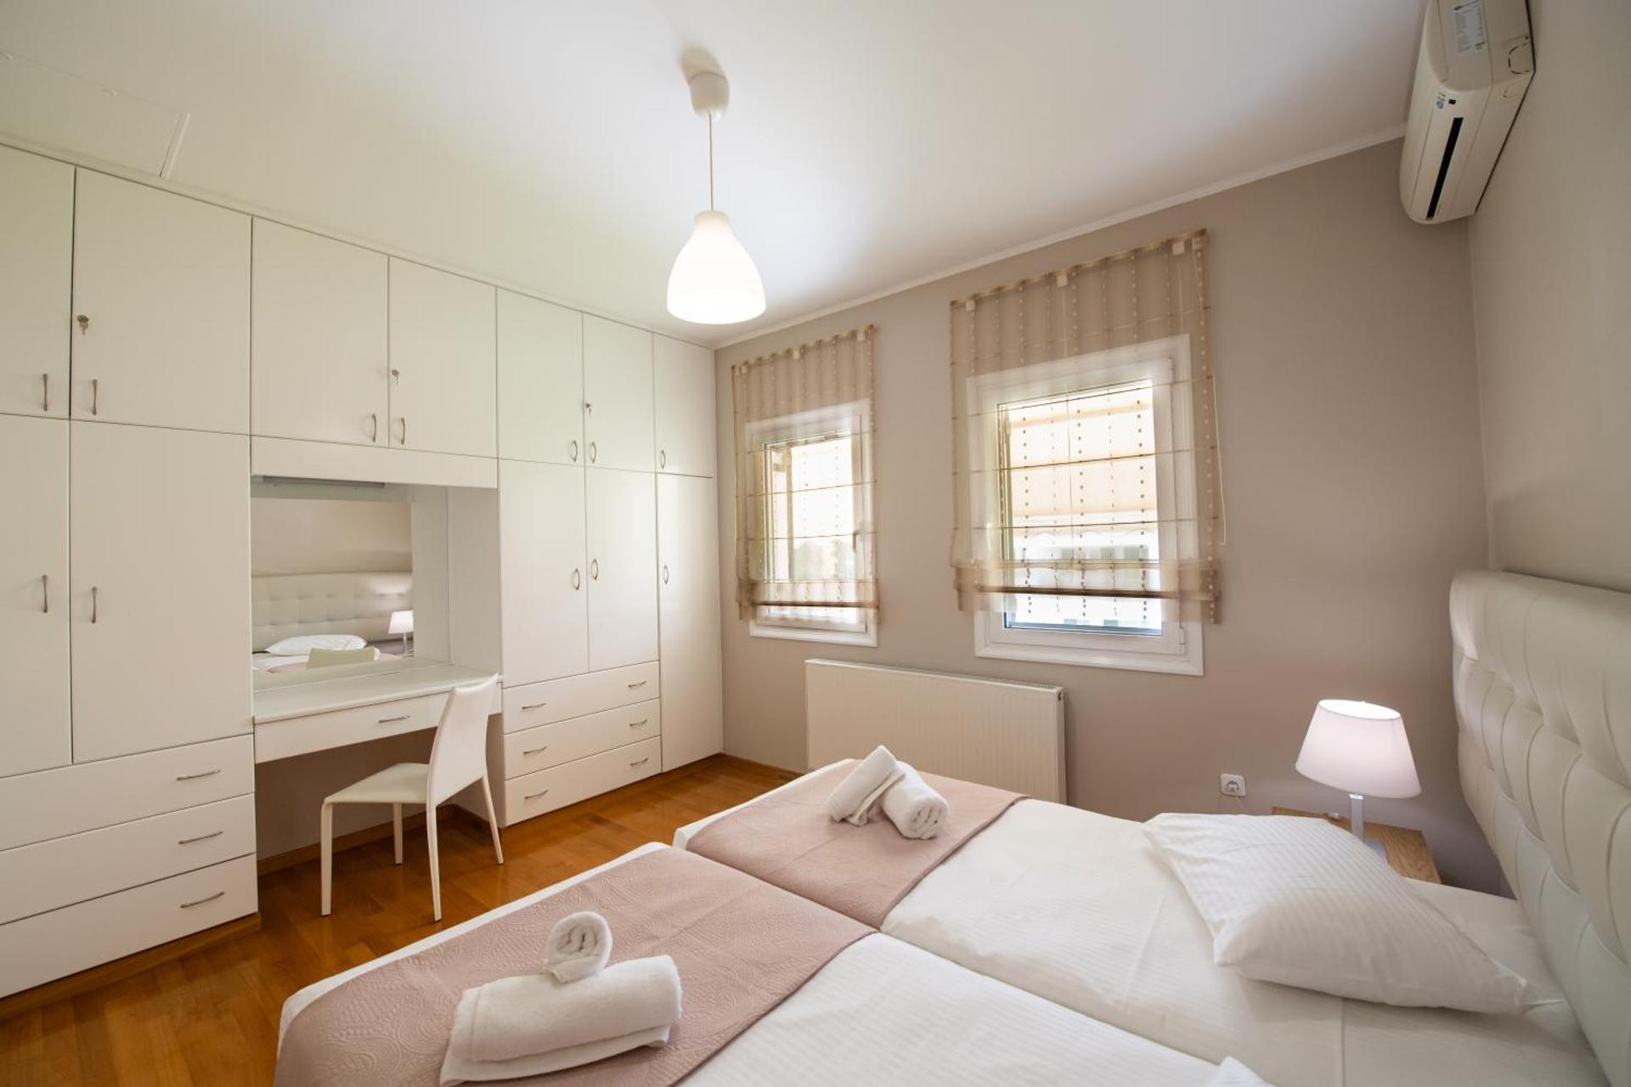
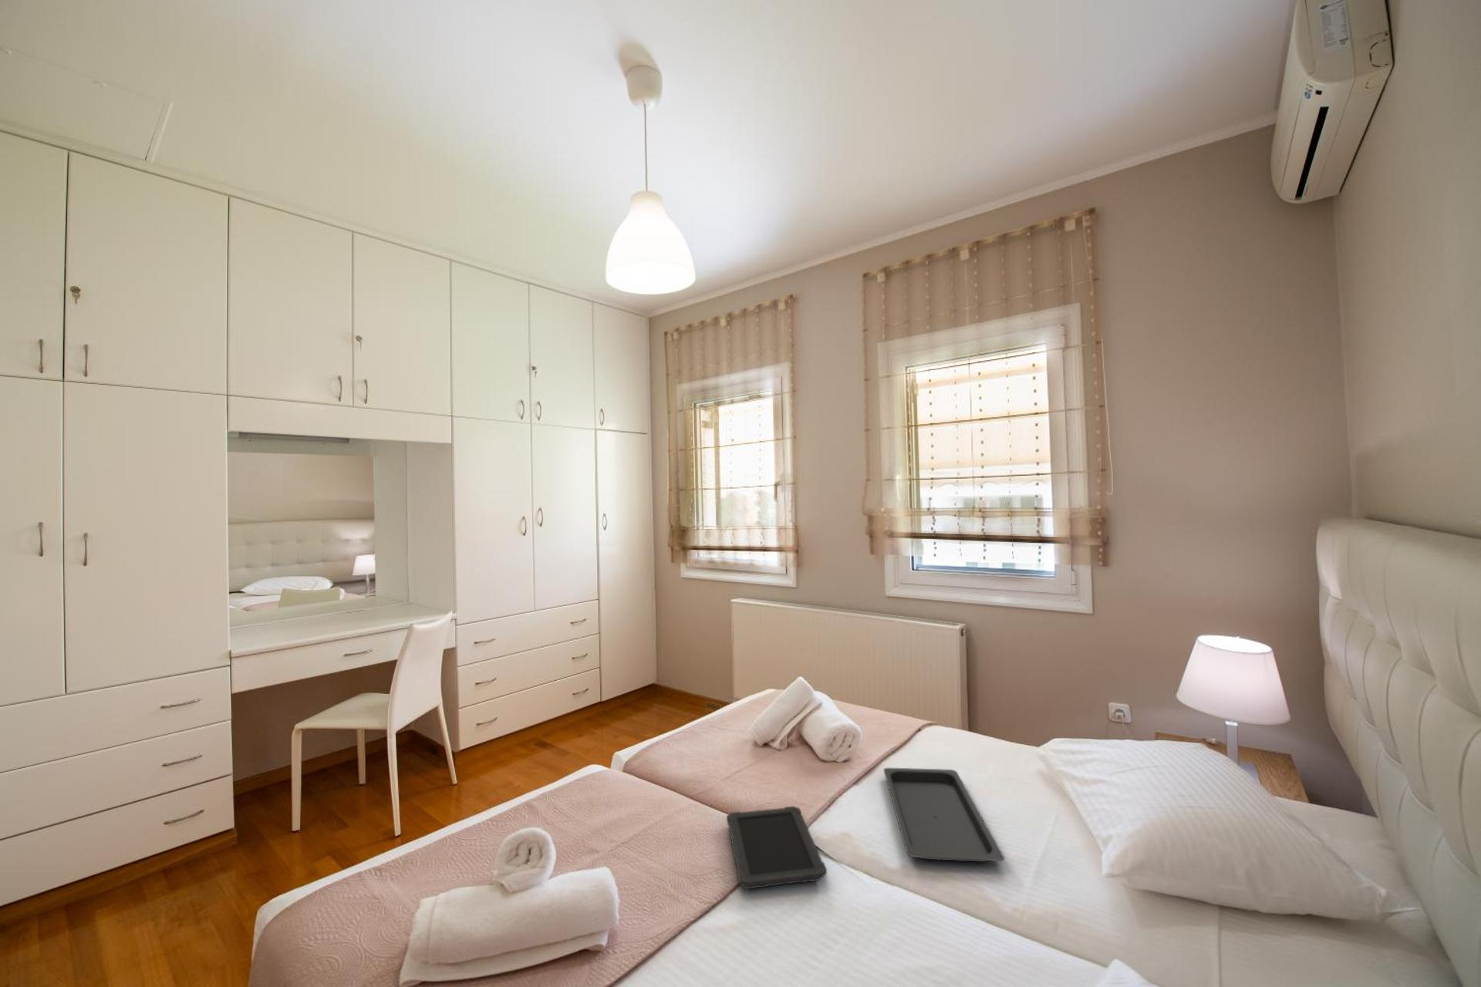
+ tablet (772, 845)
+ serving tray (934, 811)
